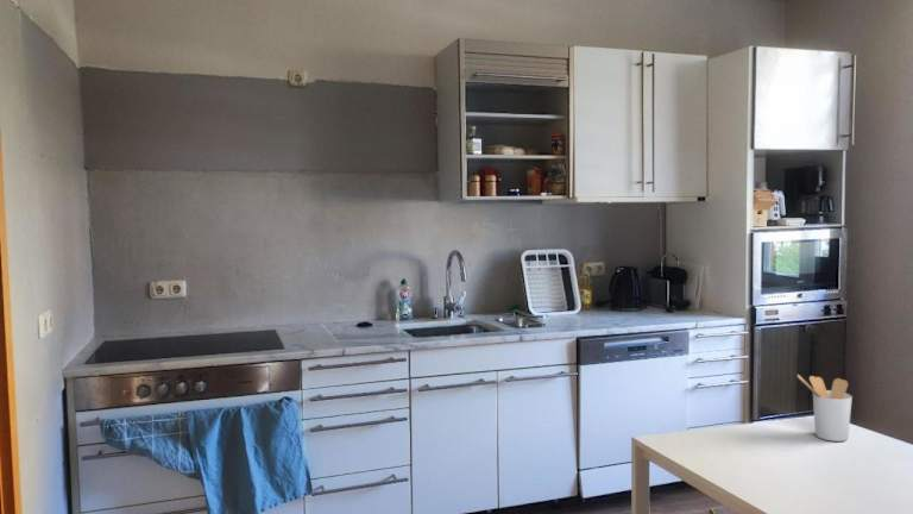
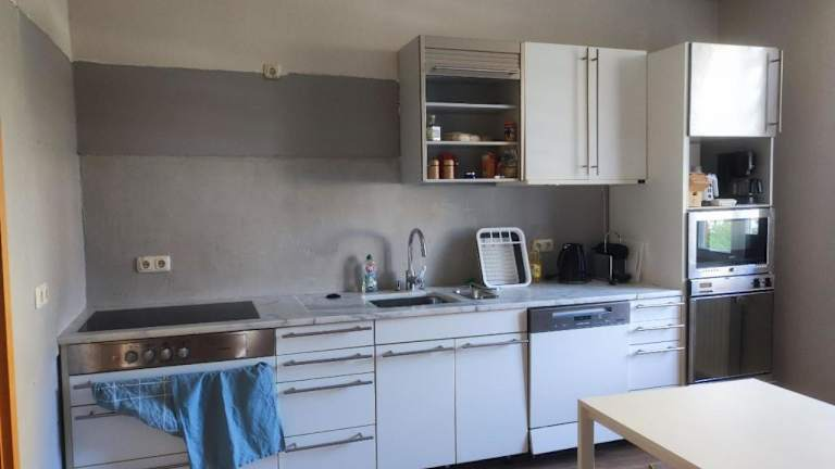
- utensil holder (821, 405)
